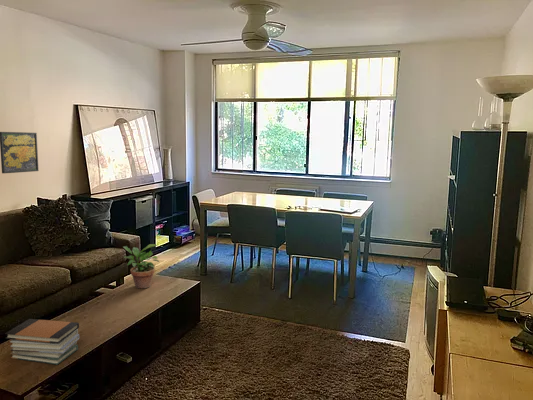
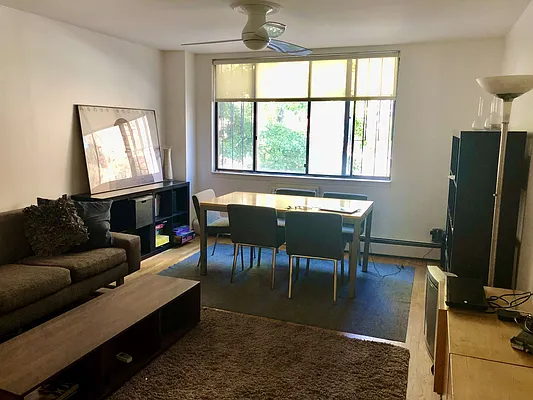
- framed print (19, 152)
- book stack (44, 340)
- potted plant (138, 266)
